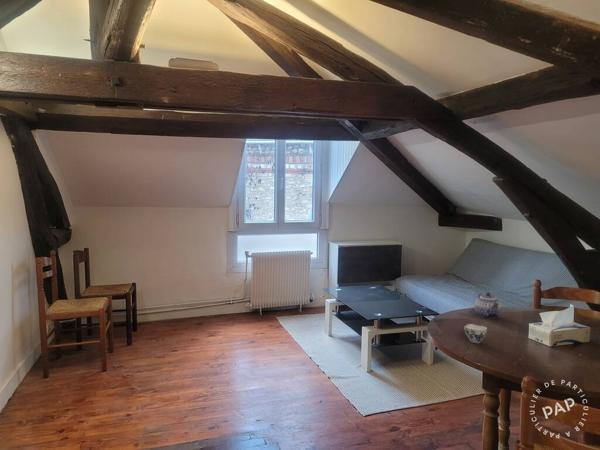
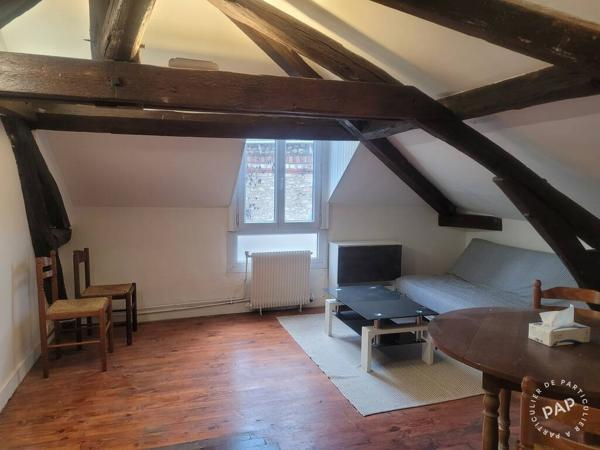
- chinaware (473, 333)
- teapot (488, 304)
